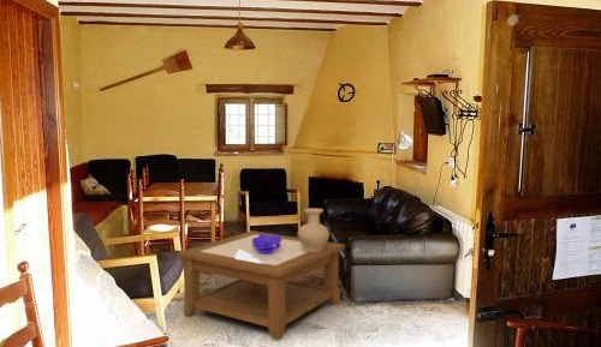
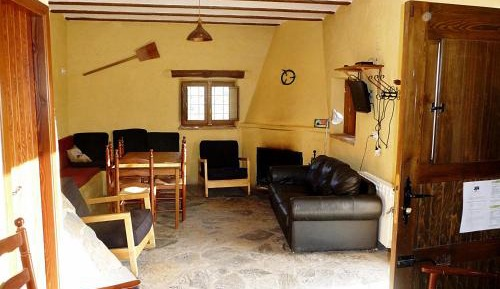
- vase (313, 229)
- coffee table (263, 279)
- decorative bowl (266, 243)
